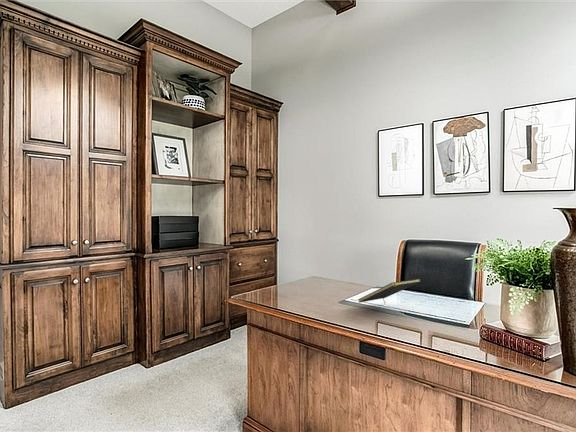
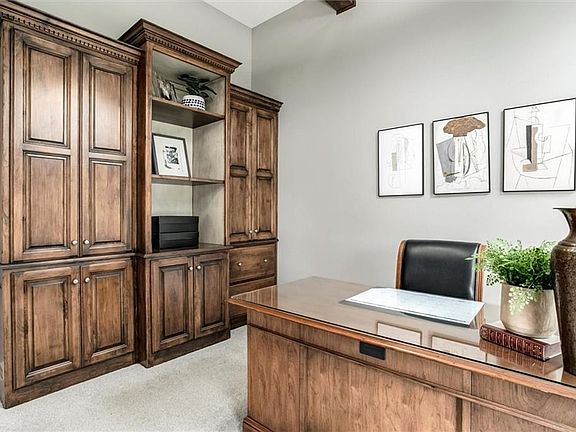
- notepad (388, 294)
